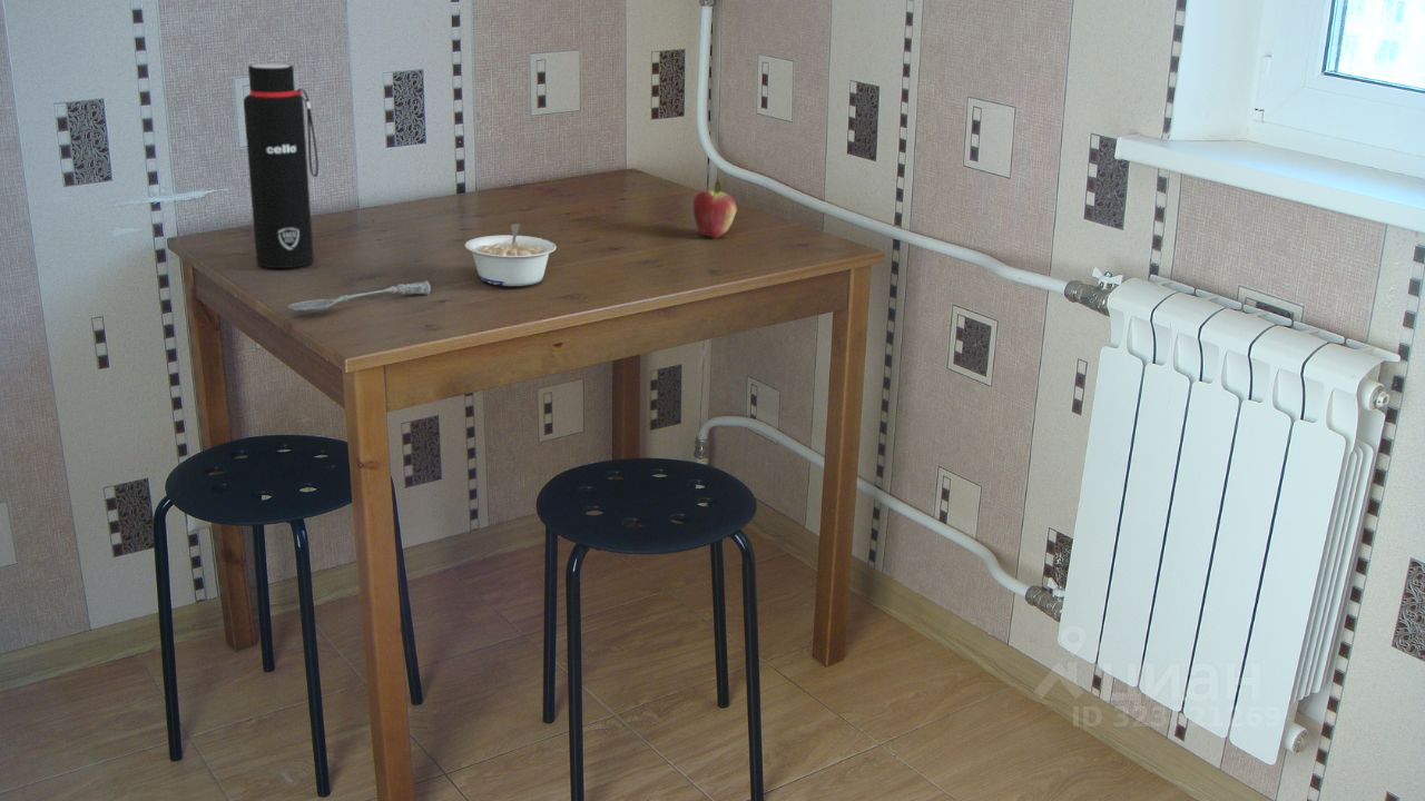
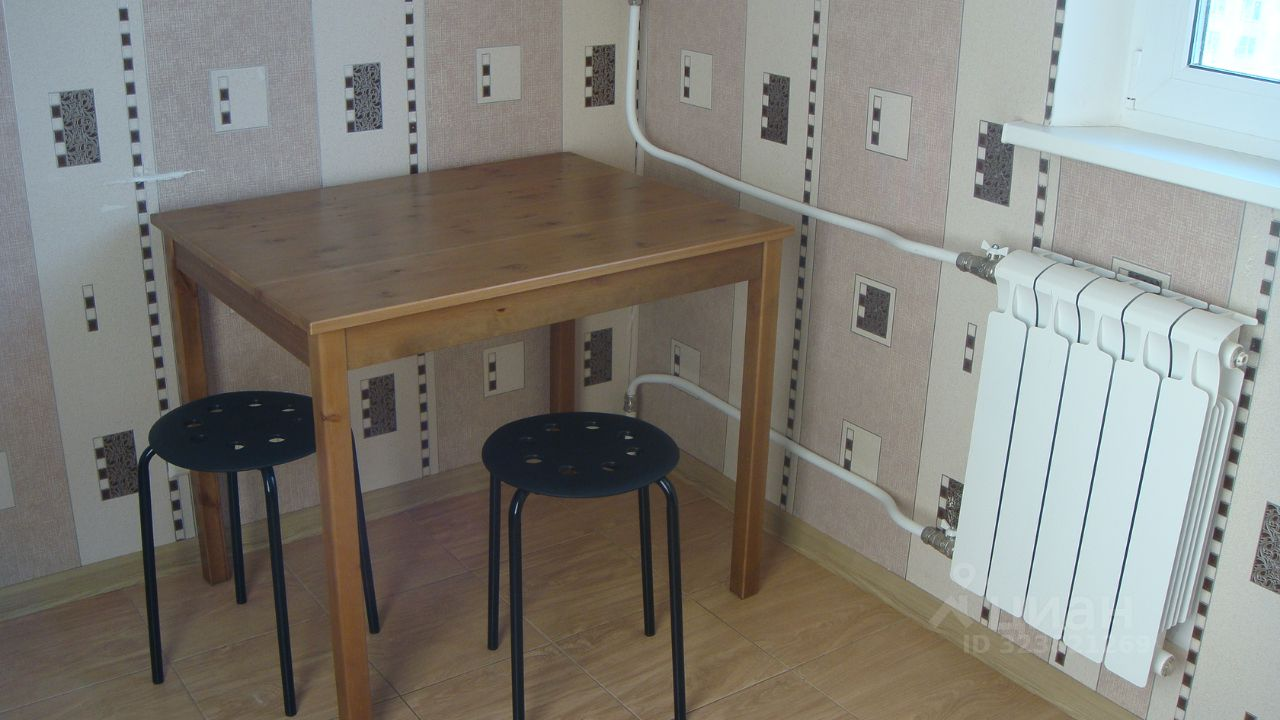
- water bottle (284, 166)
- legume (509, 257)
- soupspoon (361, 295)
- fruit (715, 205)
